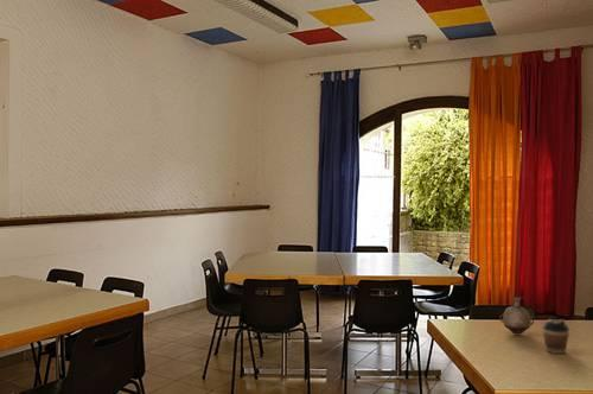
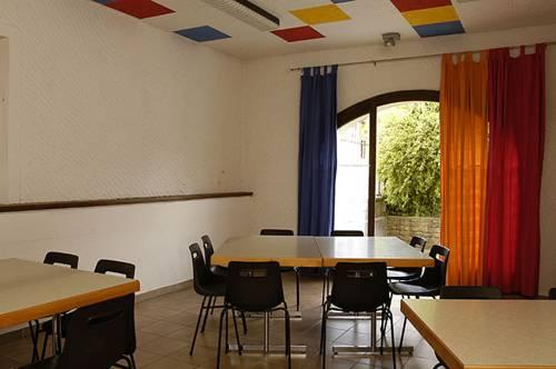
- vase (516, 314)
- coffee cup (555, 335)
